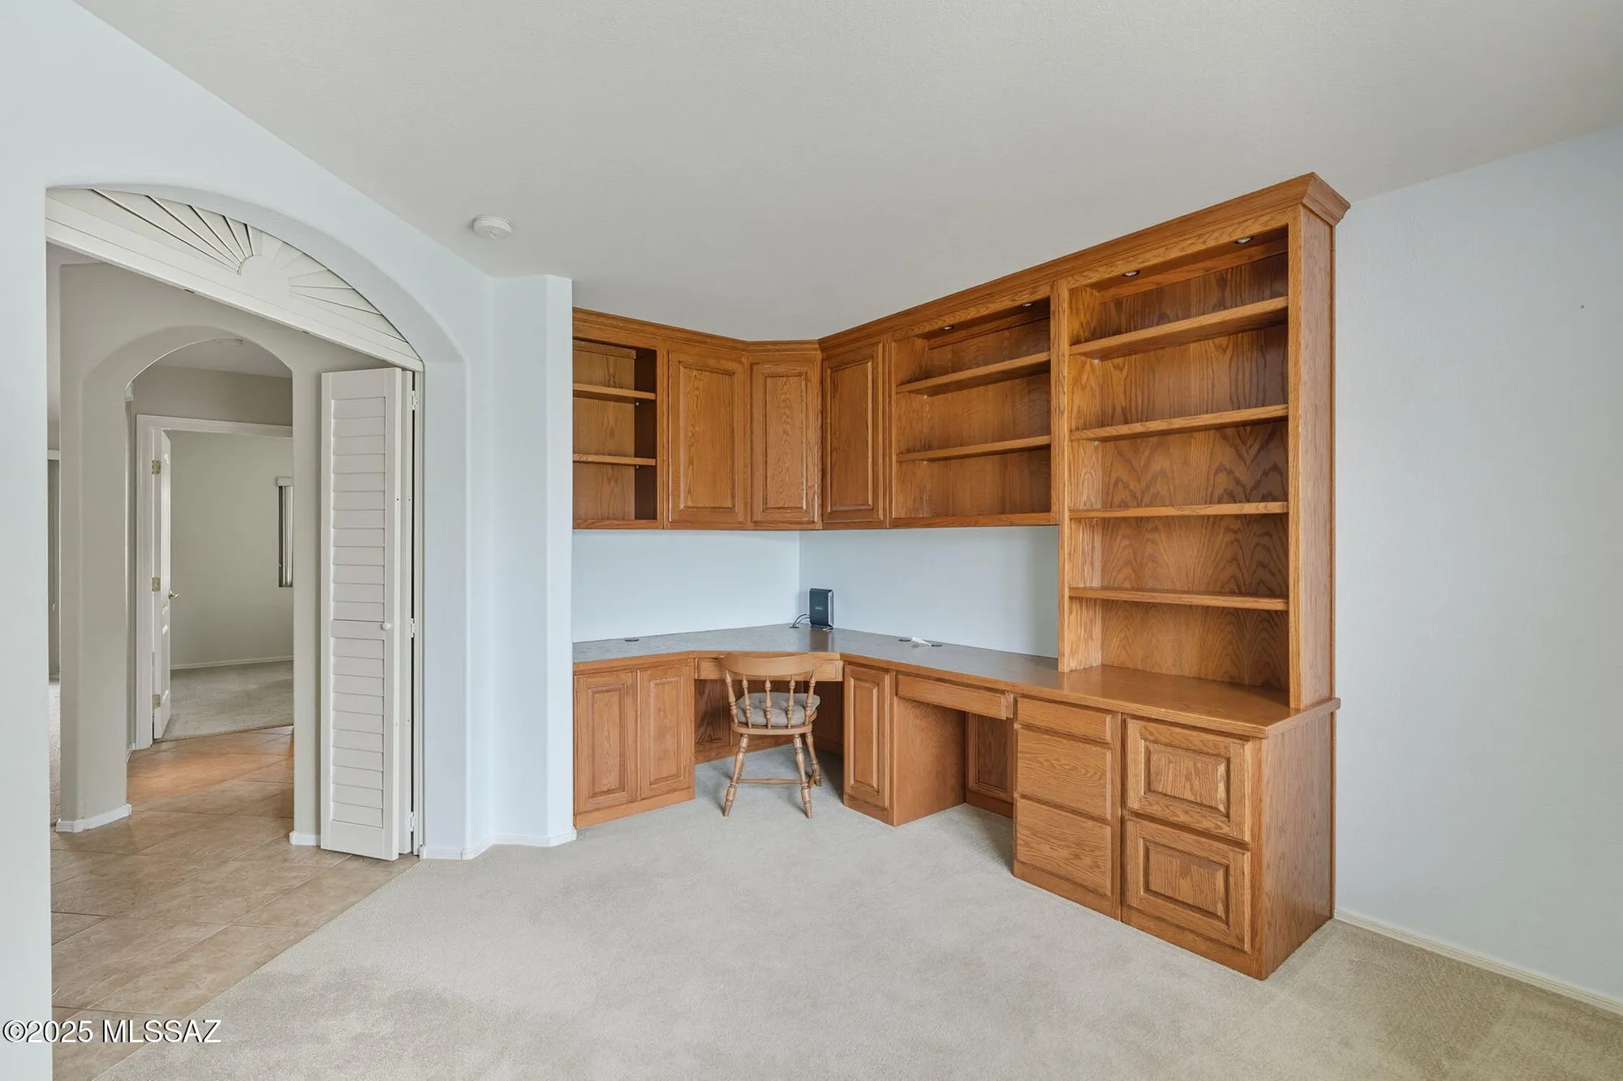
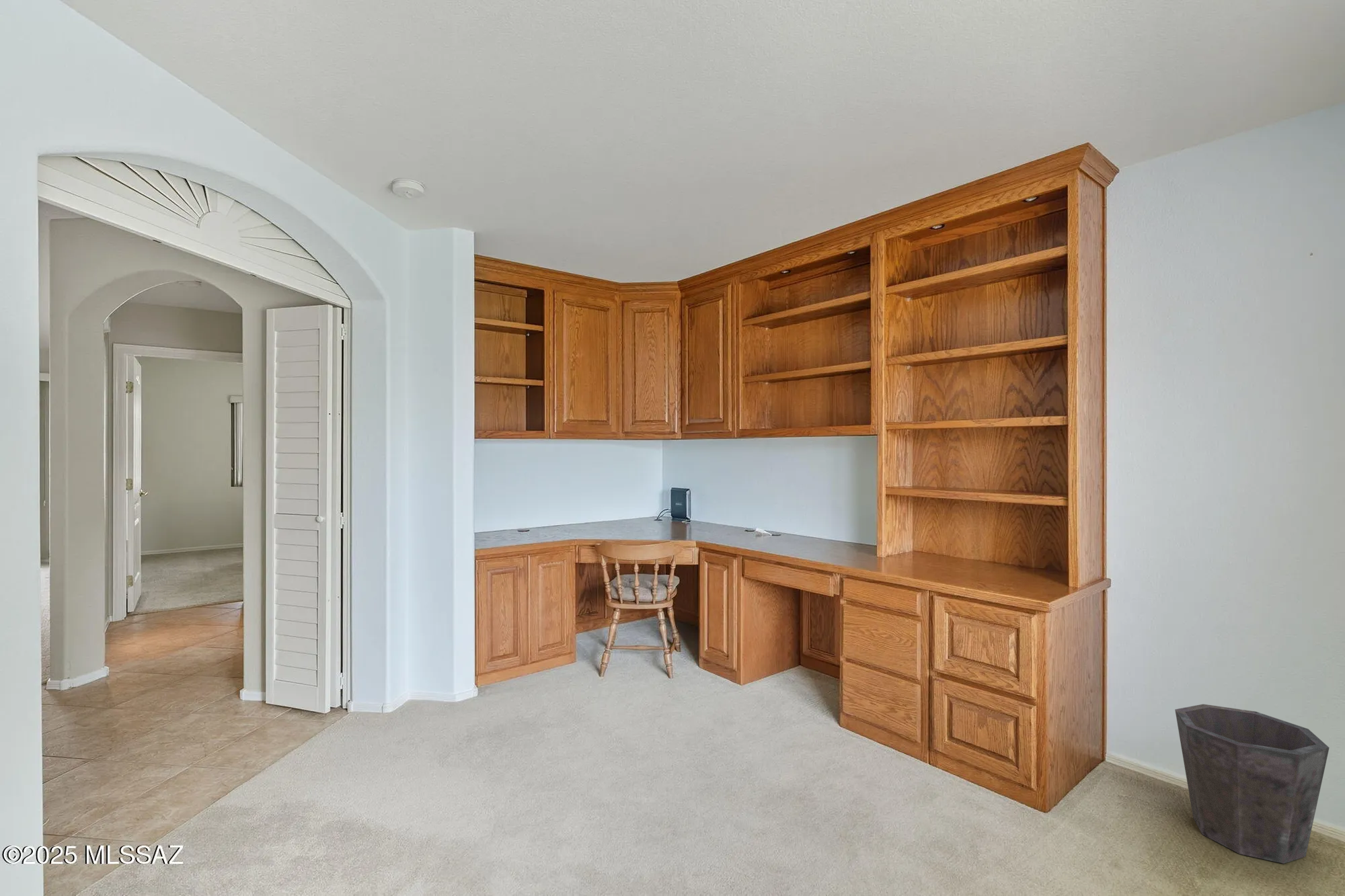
+ waste bin (1246, 782)
